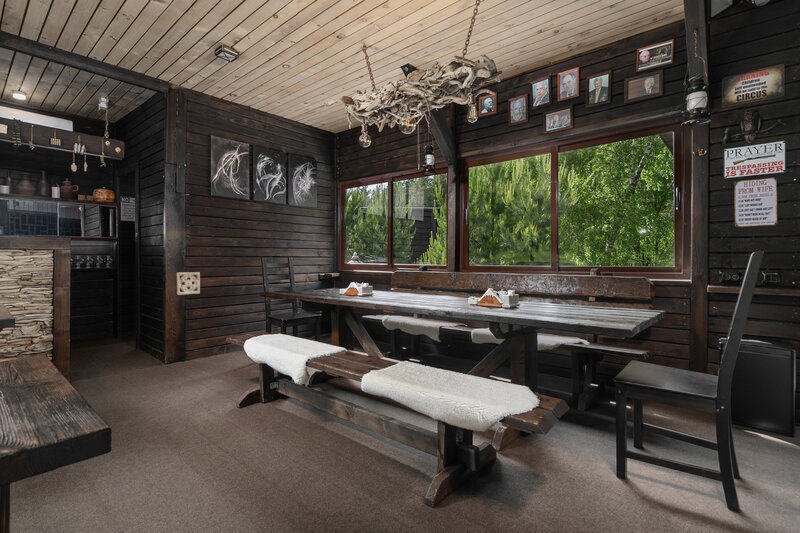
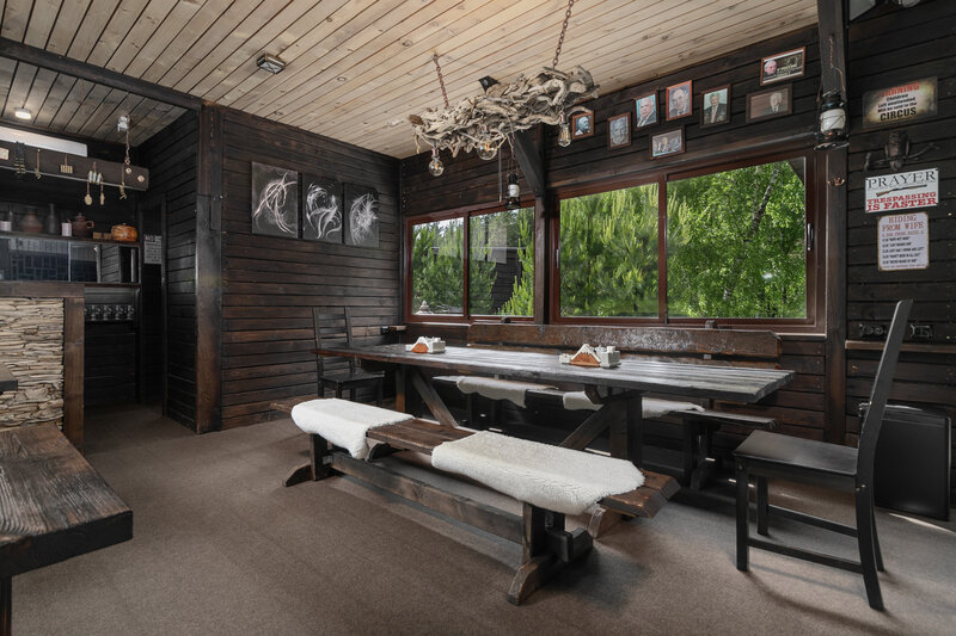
- wall ornament (187, 283)
